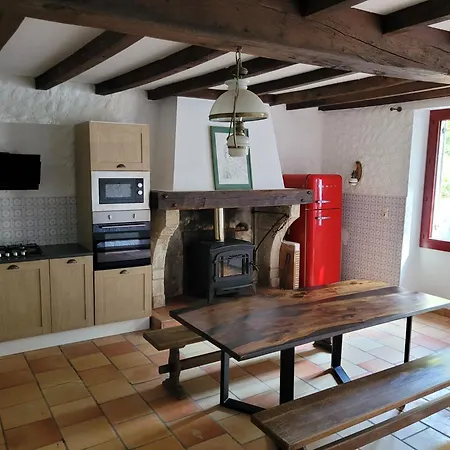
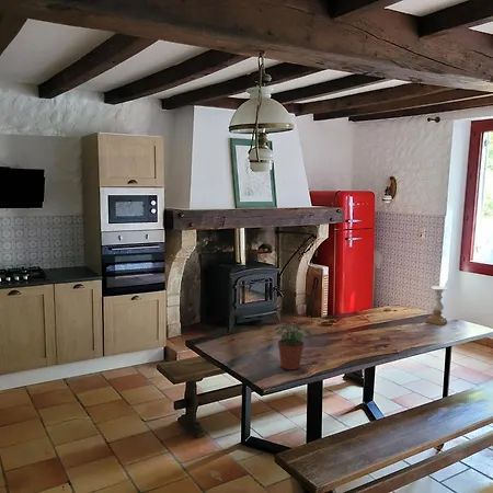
+ candle holder (437, 305)
+ potted plant (293, 346)
